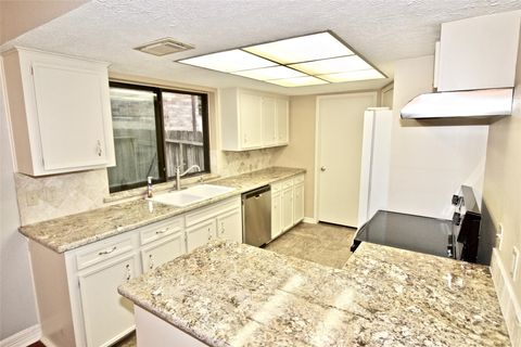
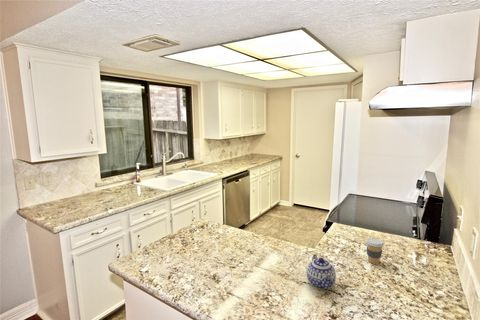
+ teapot (320, 270)
+ coffee cup (374, 251)
